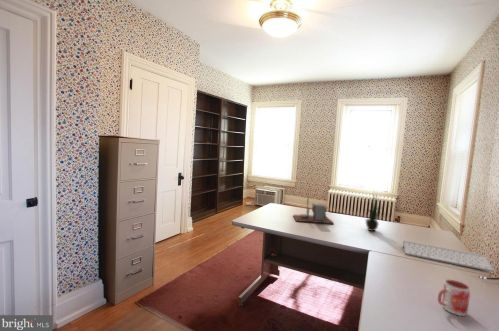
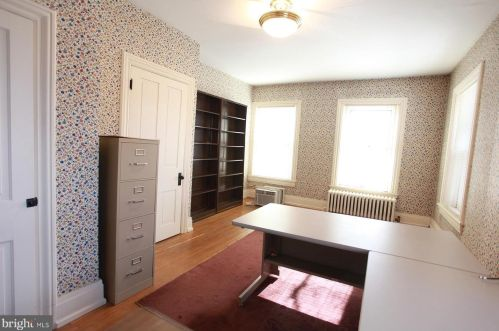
- desk organizer (313, 208)
- keyboard (444, 254)
- potted plant (374, 208)
- mug (451, 296)
